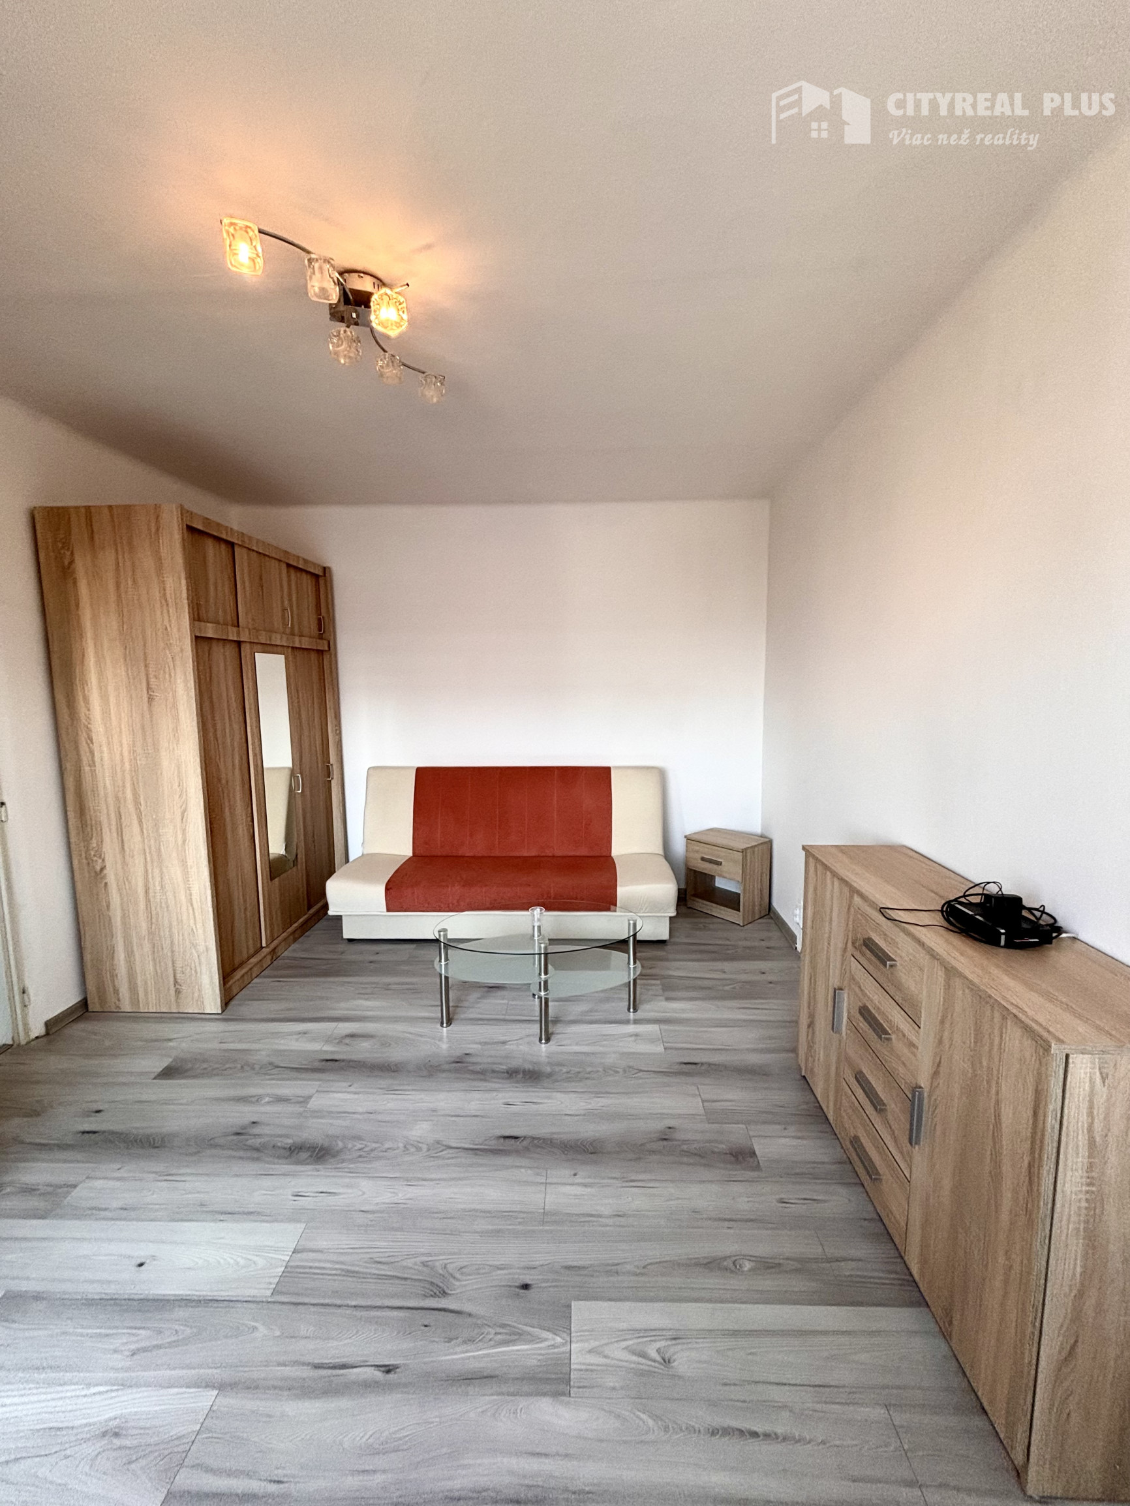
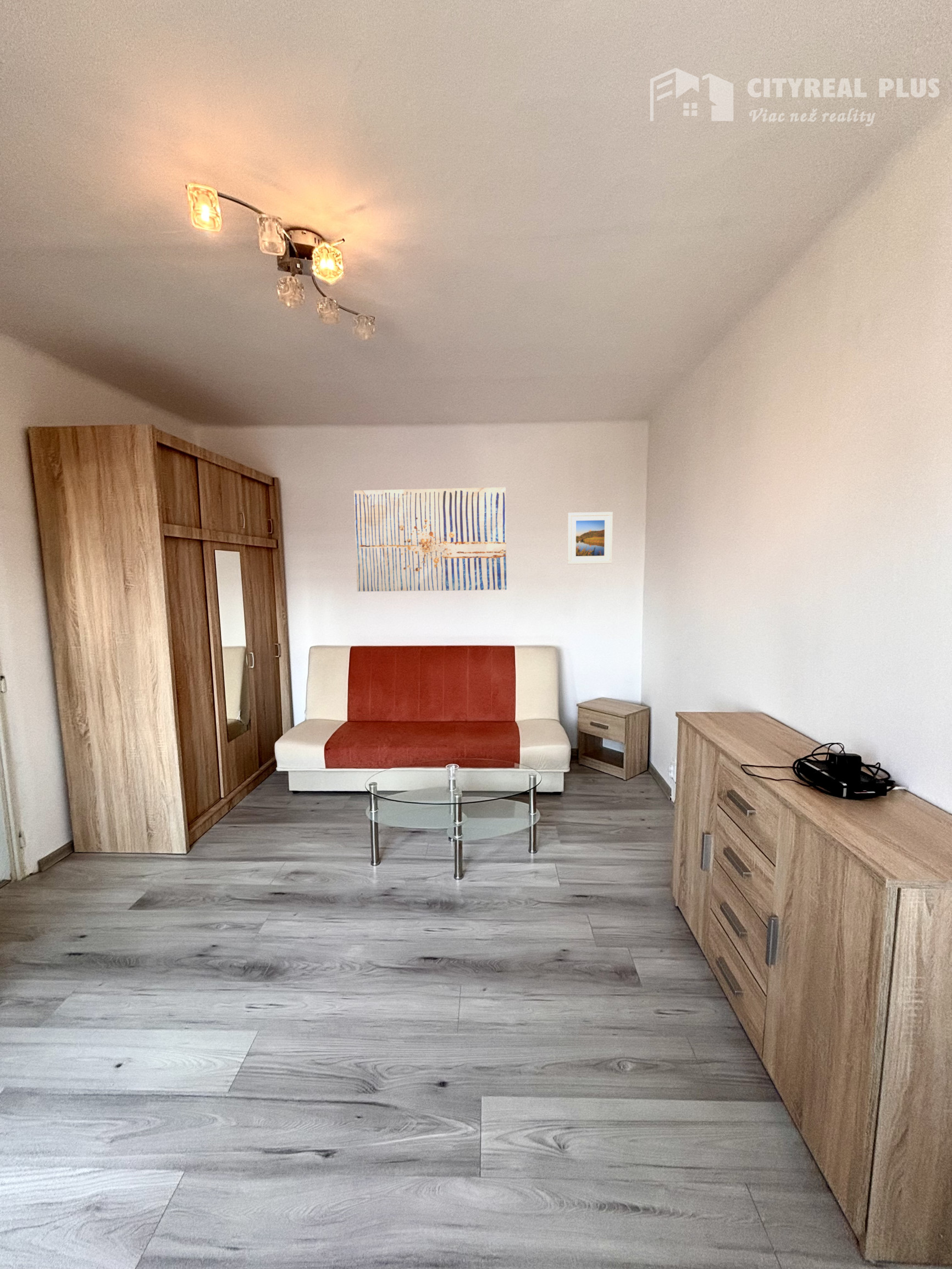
+ wall art (430, 540)
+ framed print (590, 538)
